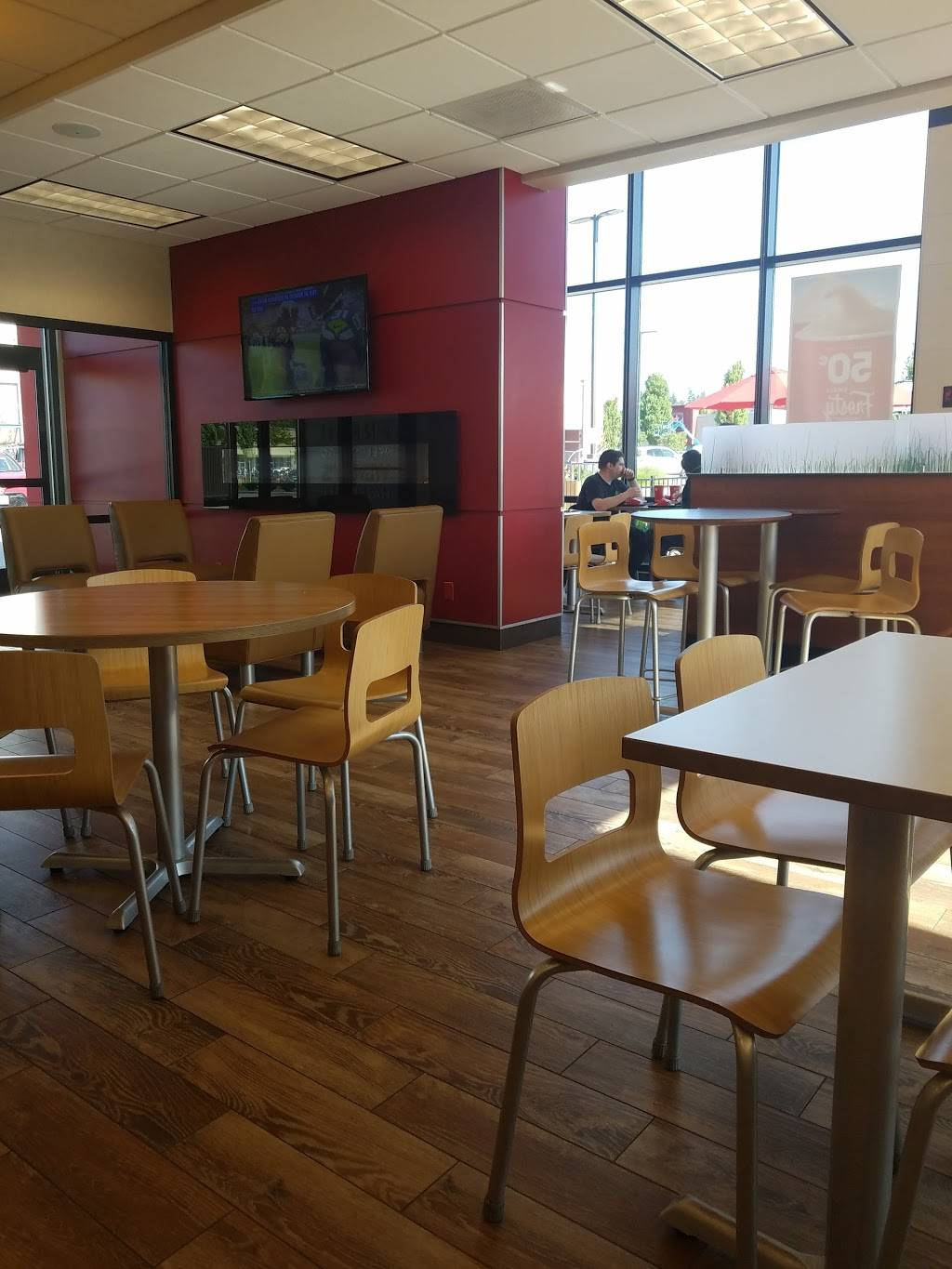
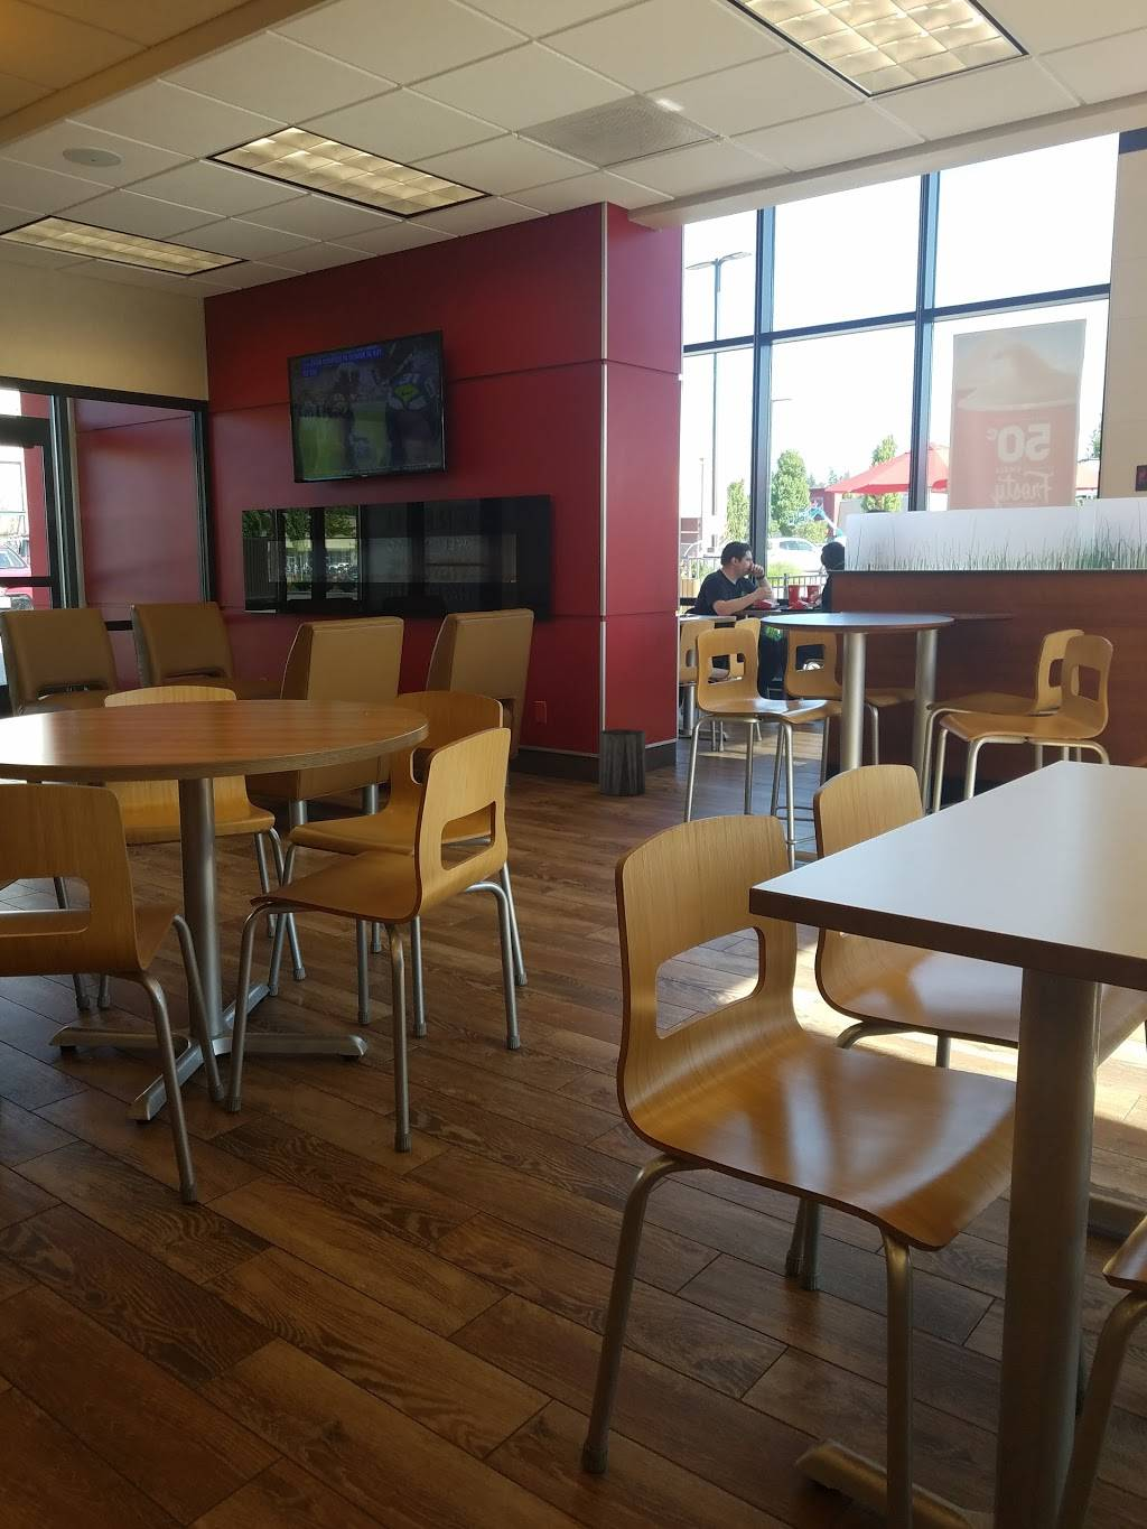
+ trash can (622, 761)
